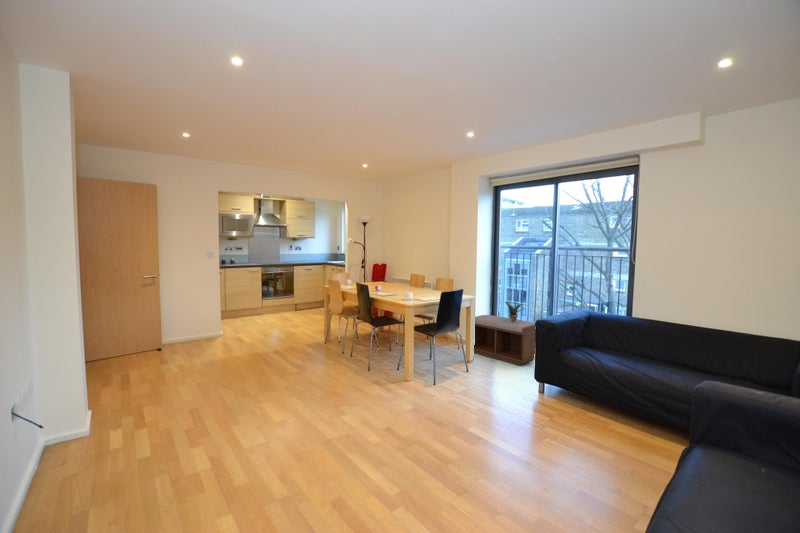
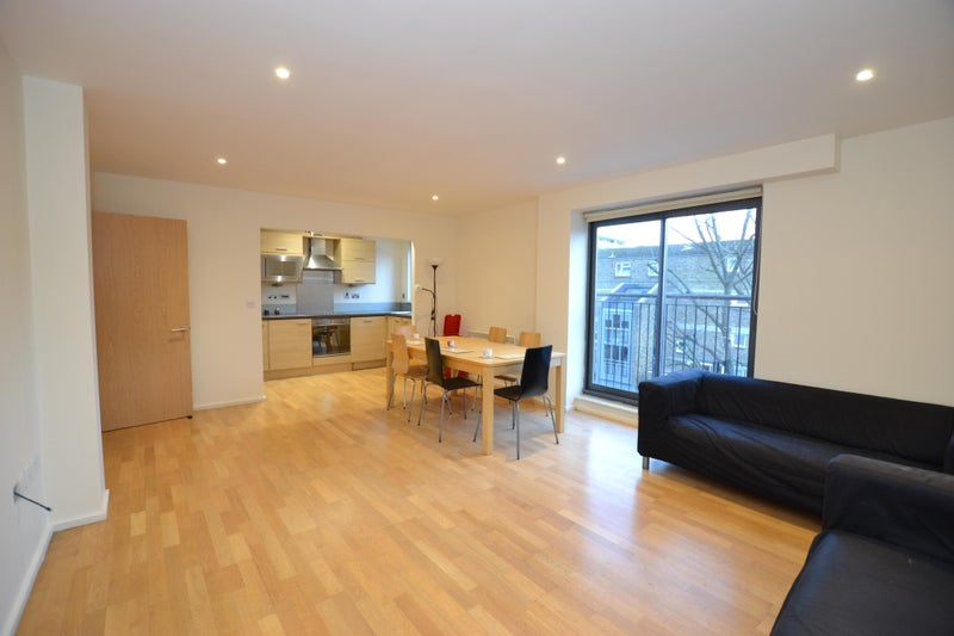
- bench (502, 337)
- potted plant (513, 312)
